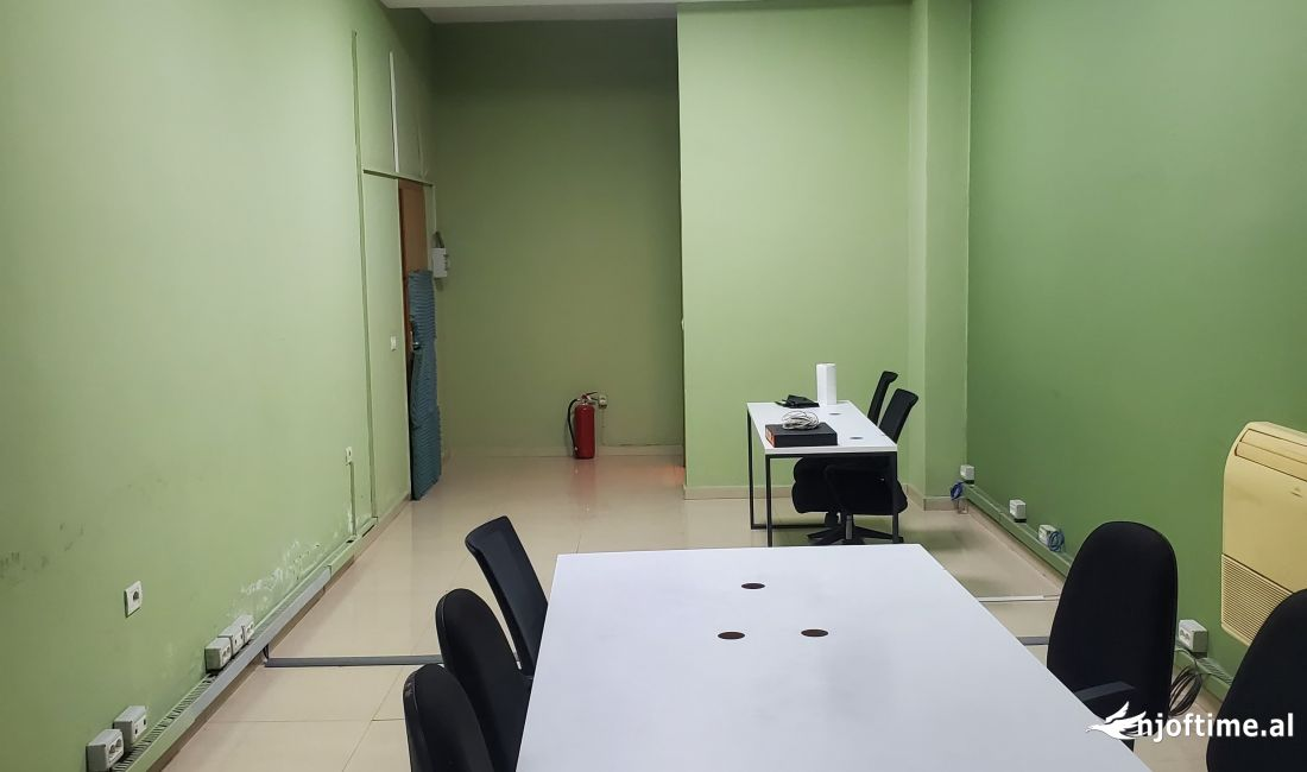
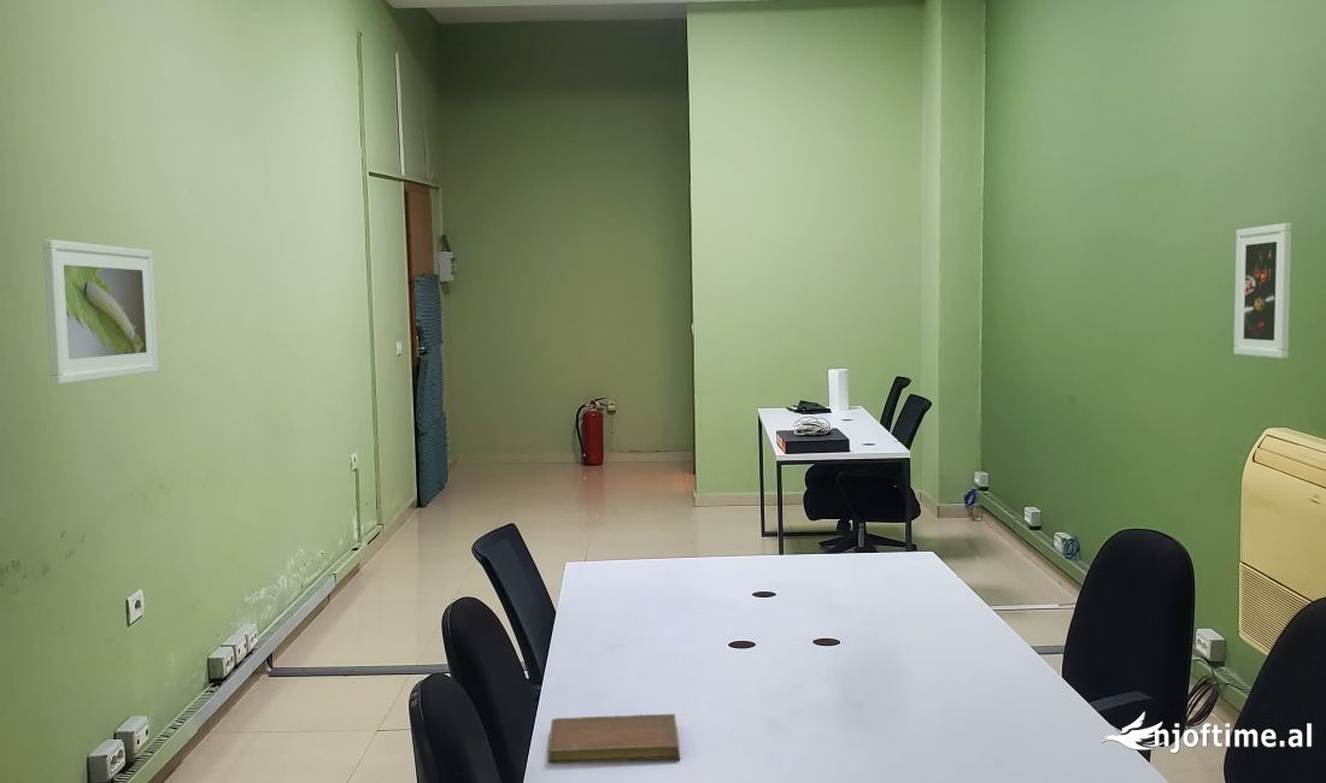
+ notebook (614, 737)
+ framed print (1261, 292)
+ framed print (106, 311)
